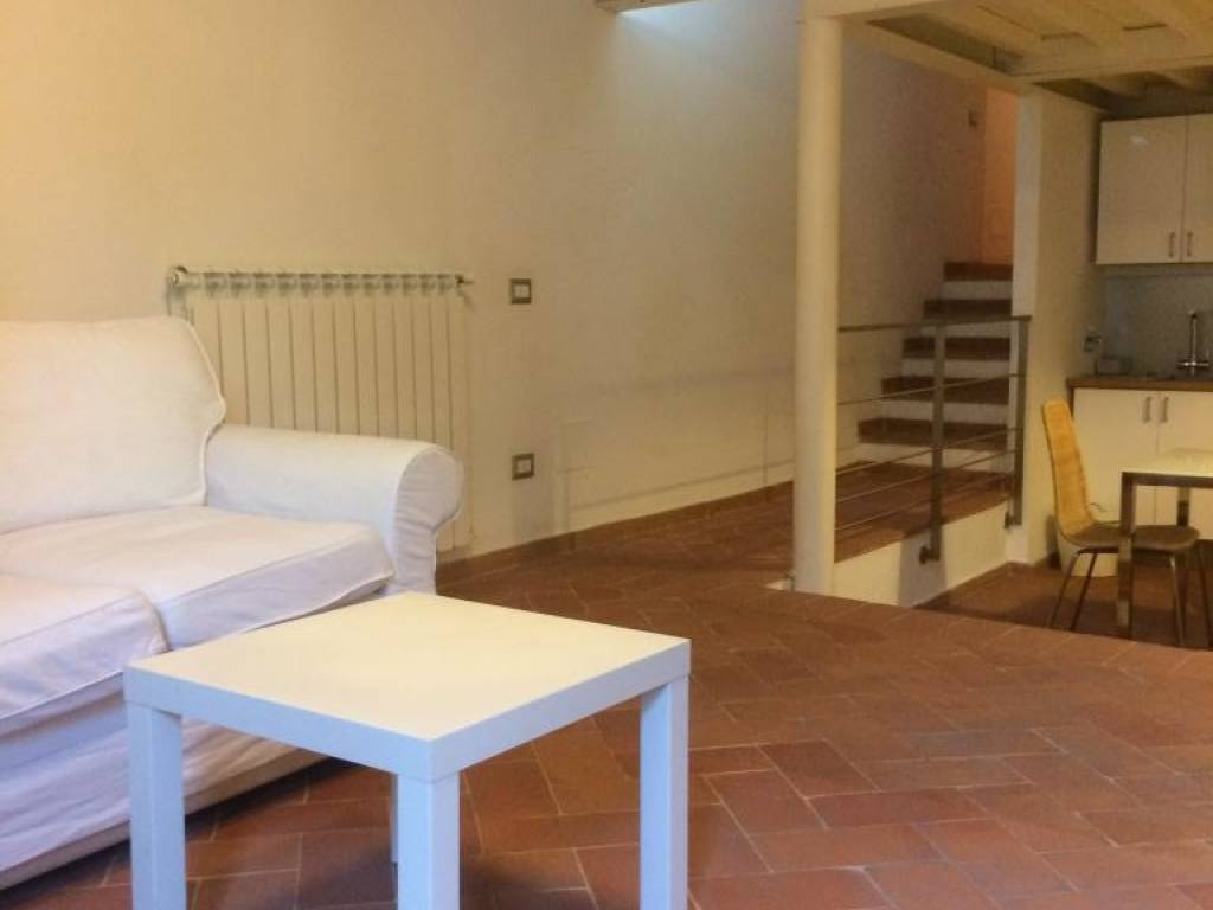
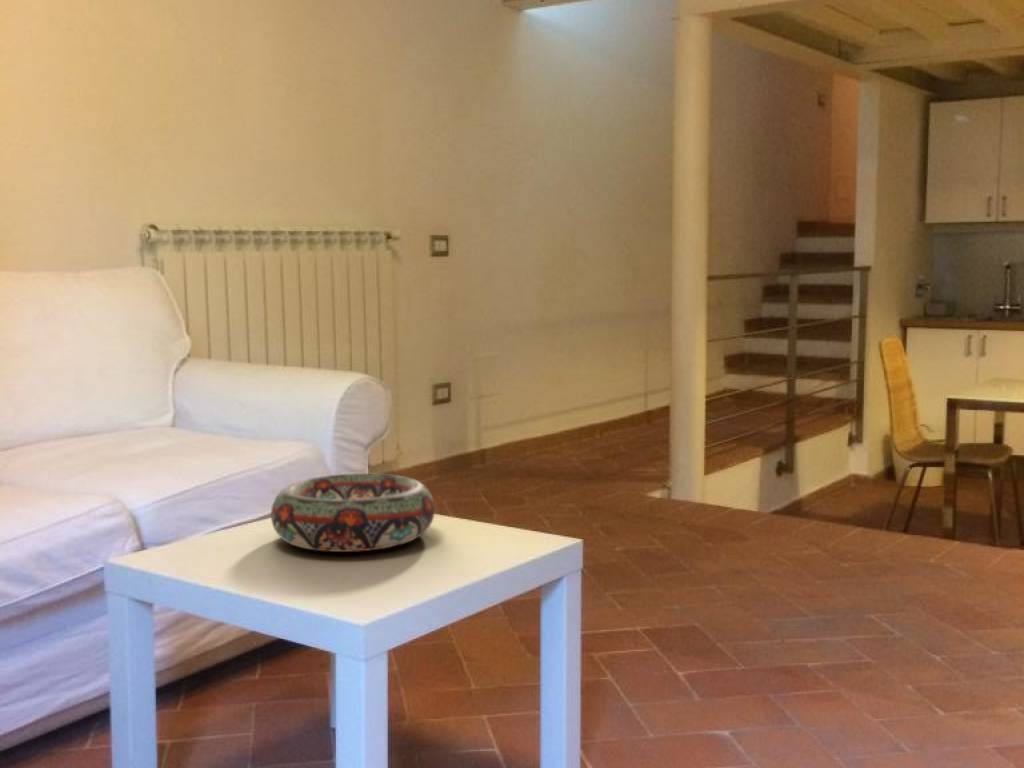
+ decorative bowl (353, 511)
